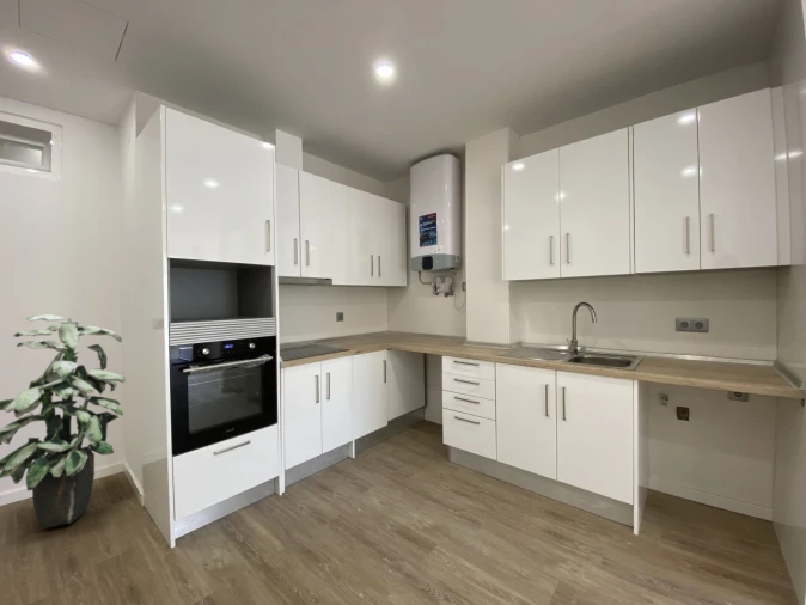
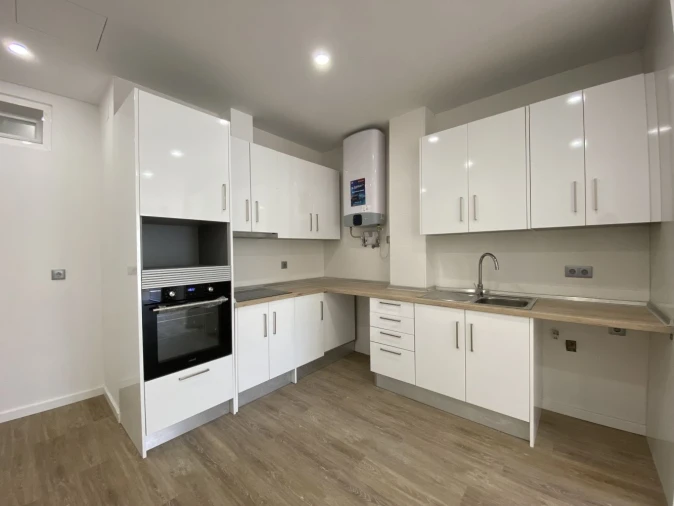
- indoor plant (60, 415)
